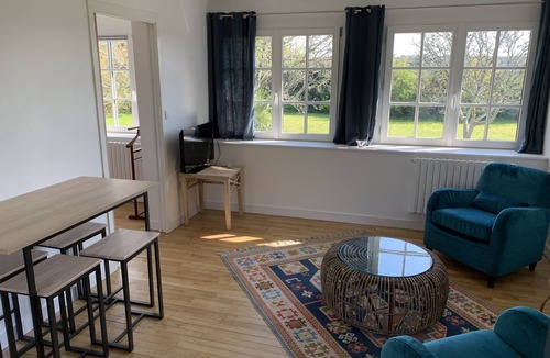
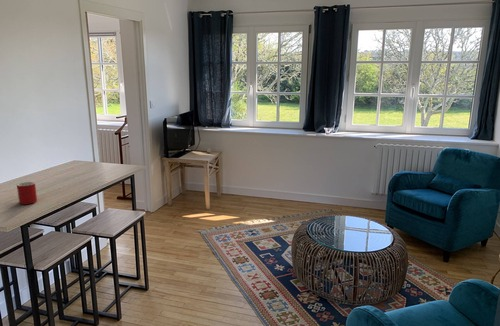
+ mug (26, 192)
